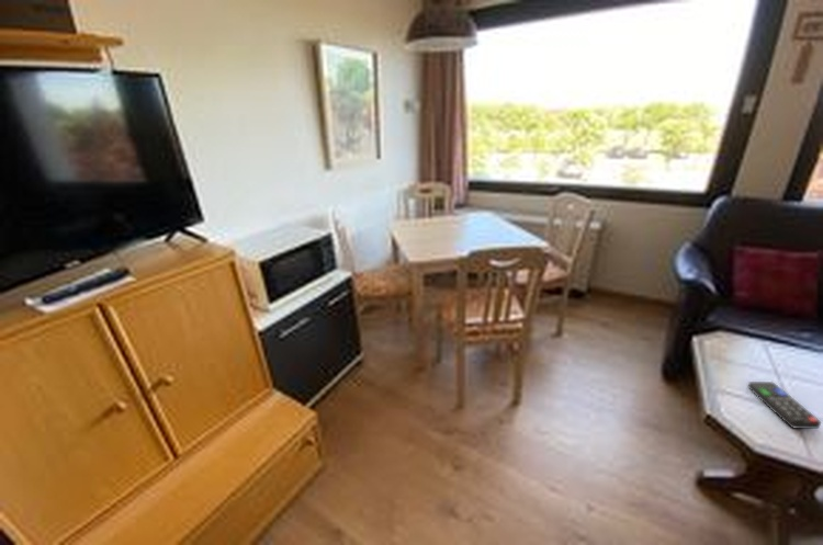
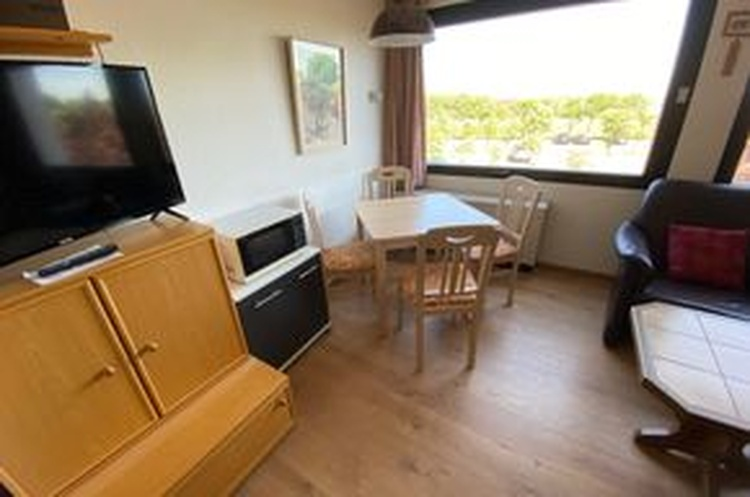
- remote control (781, 402)
